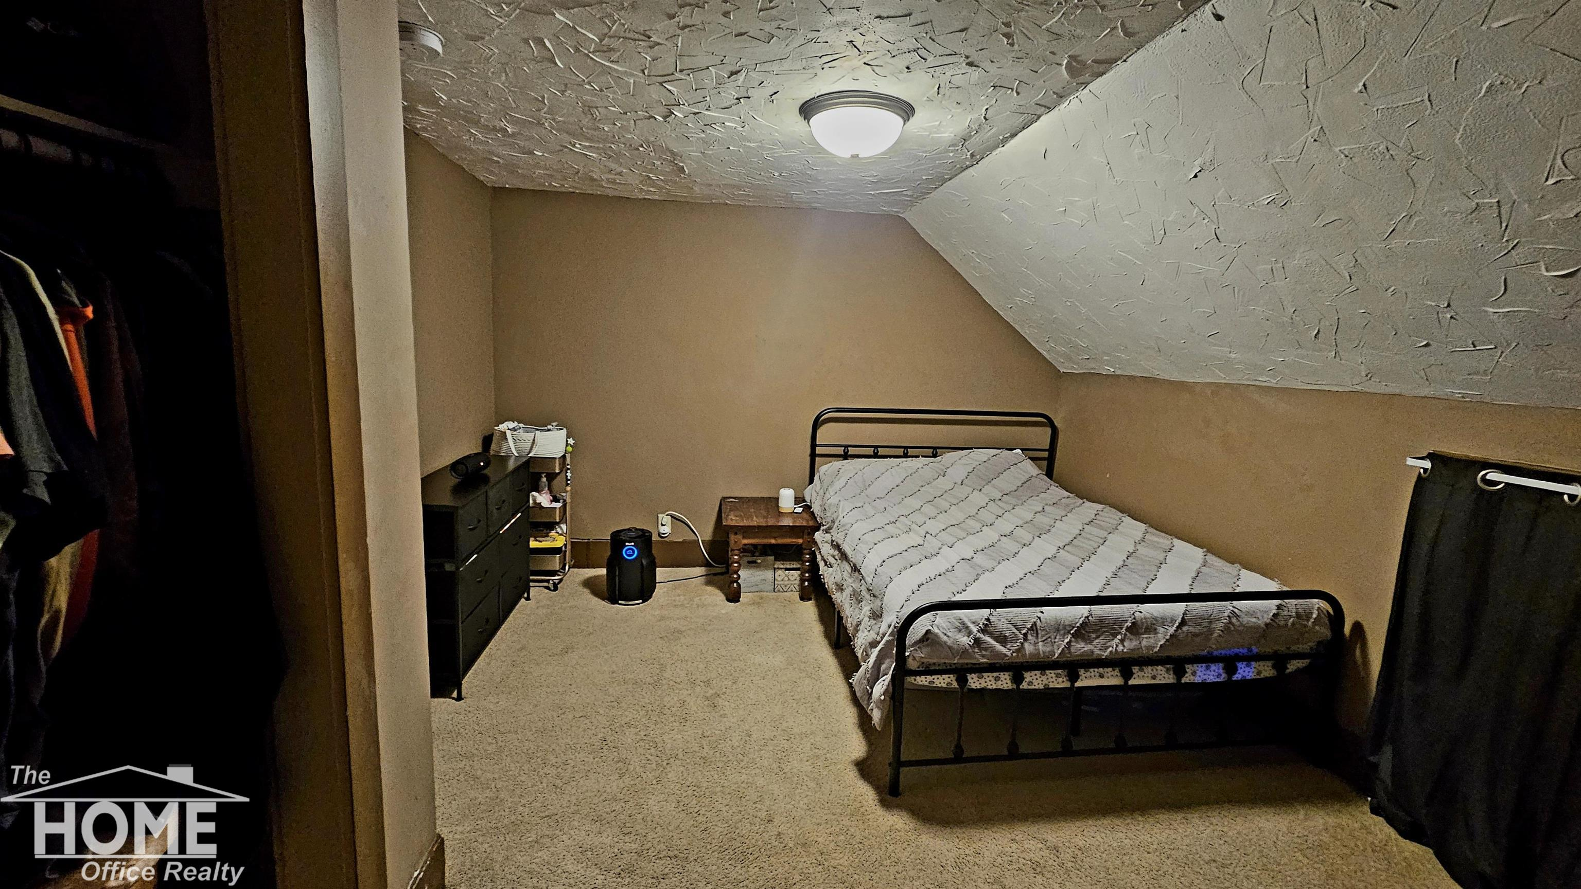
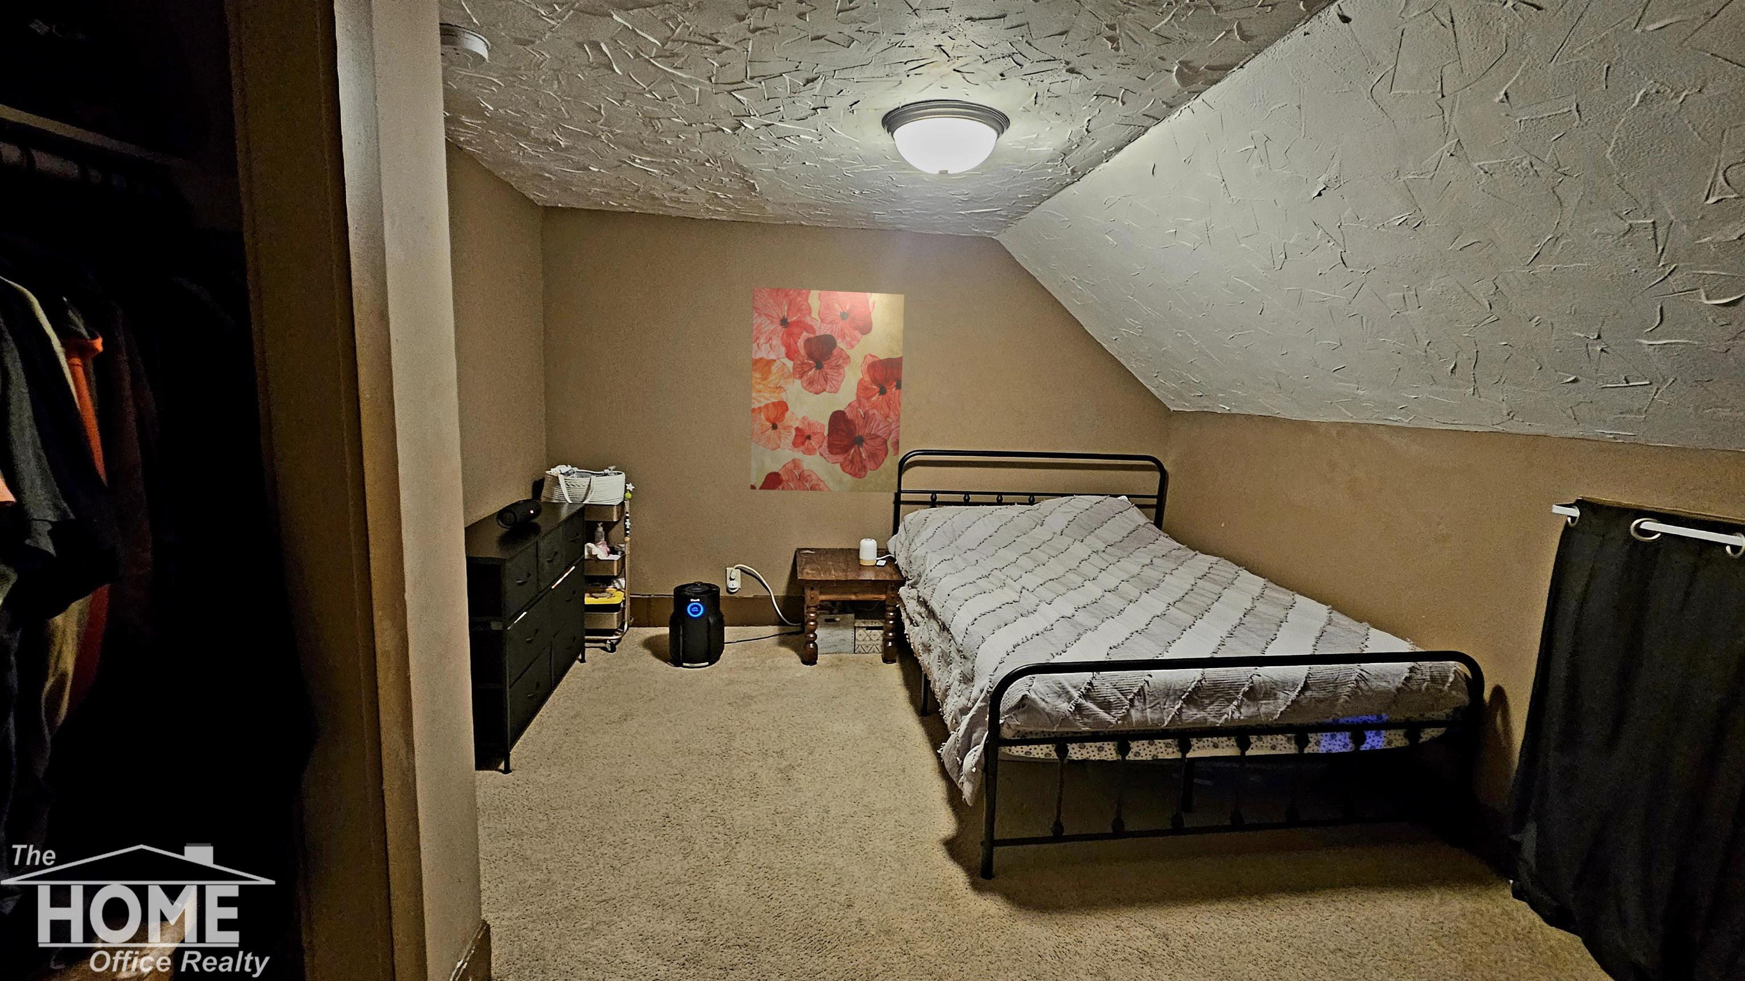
+ wall art (827, 393)
